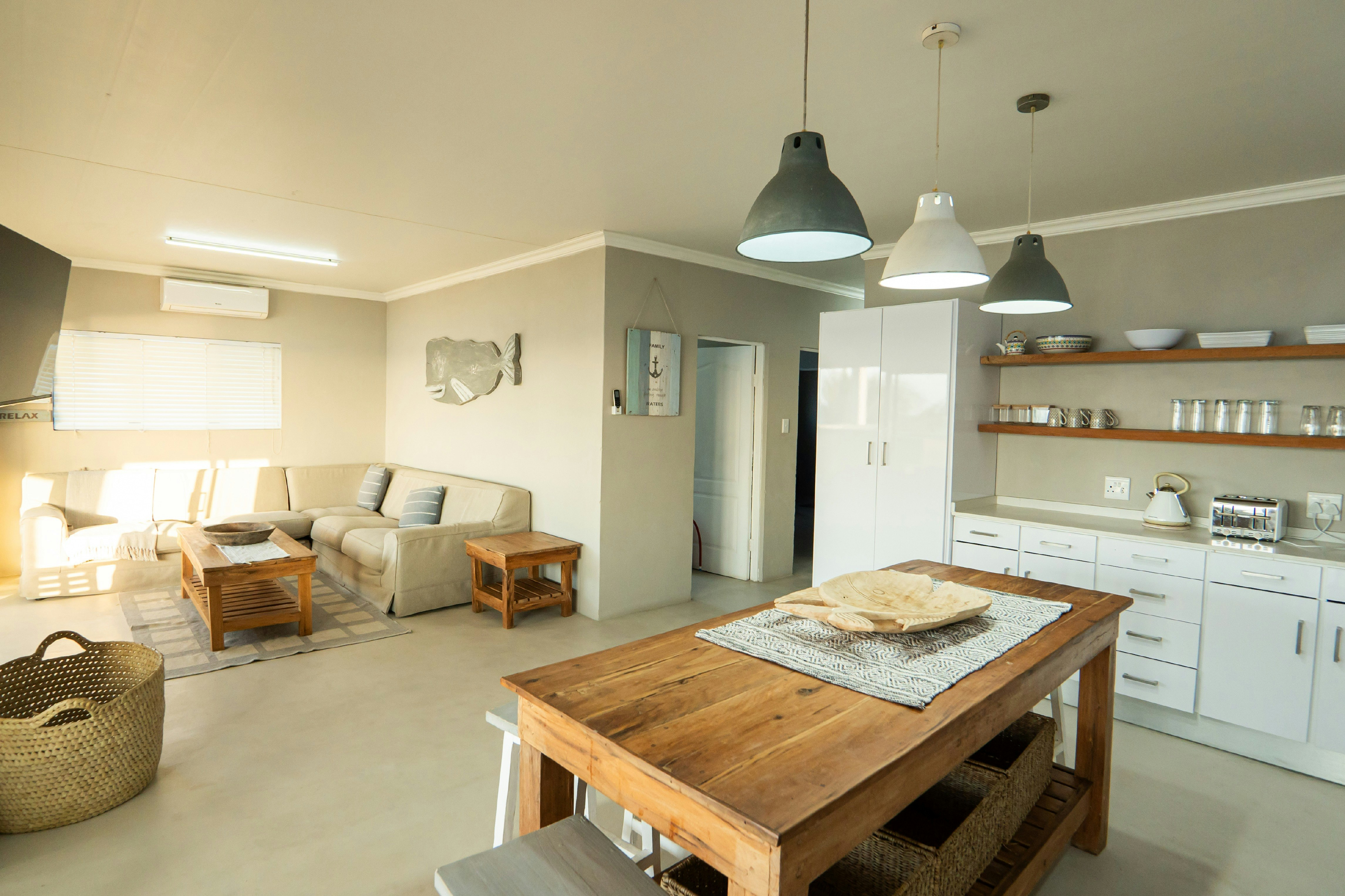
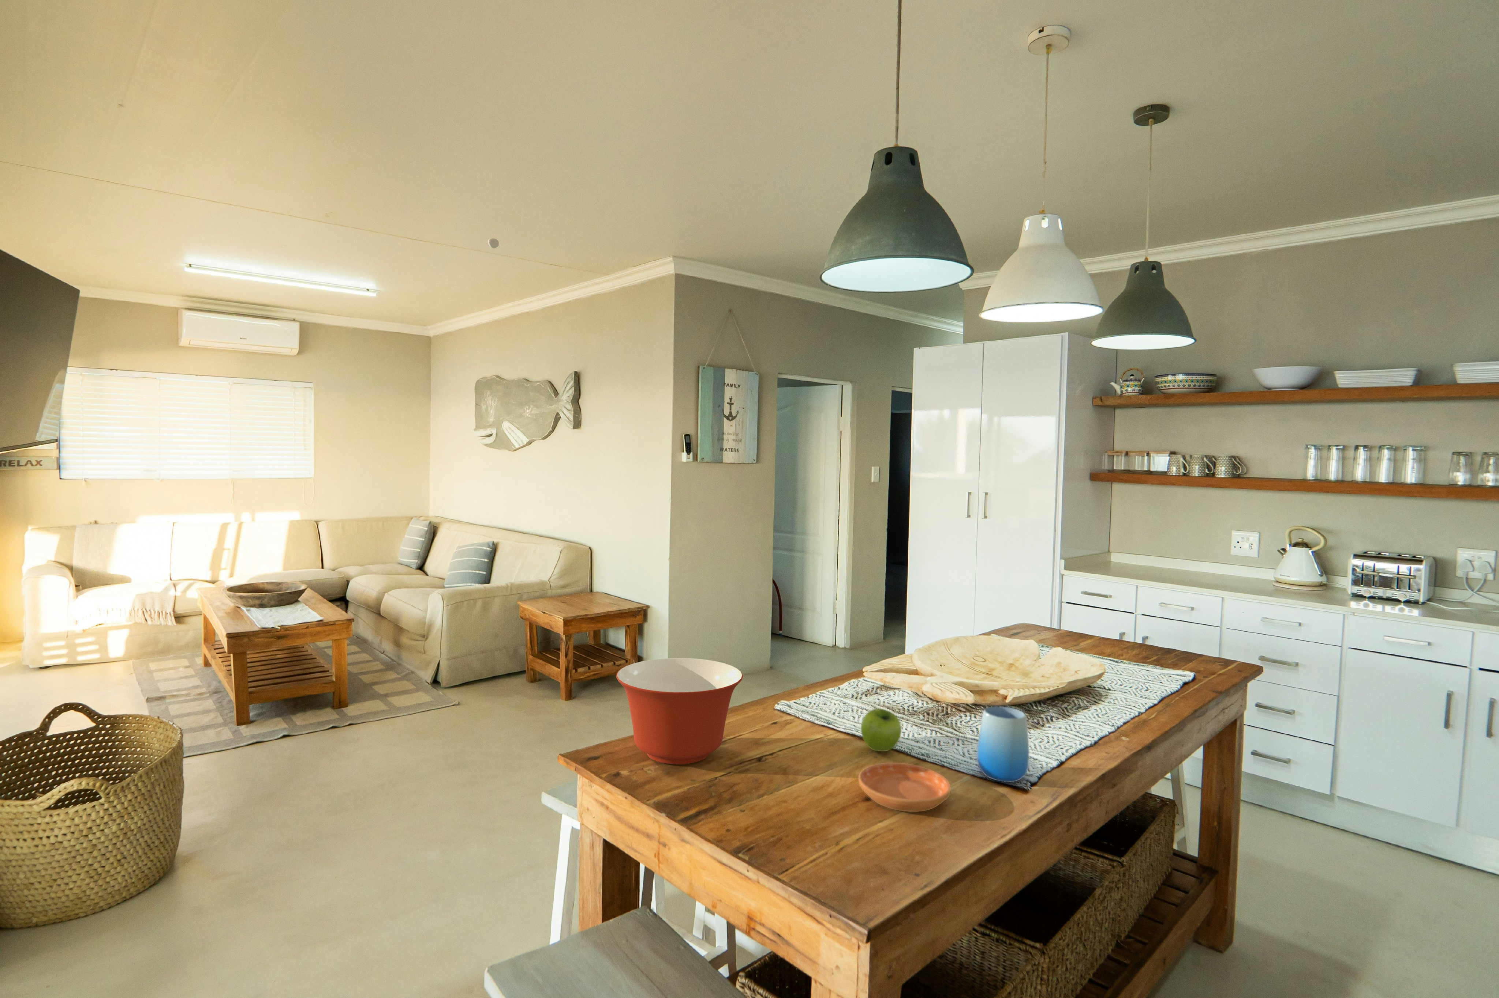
+ fruit (880, 730)
+ saucer (904, 787)
+ smoke detector (493, 244)
+ cup (1003, 744)
+ mixing bowl (679, 713)
